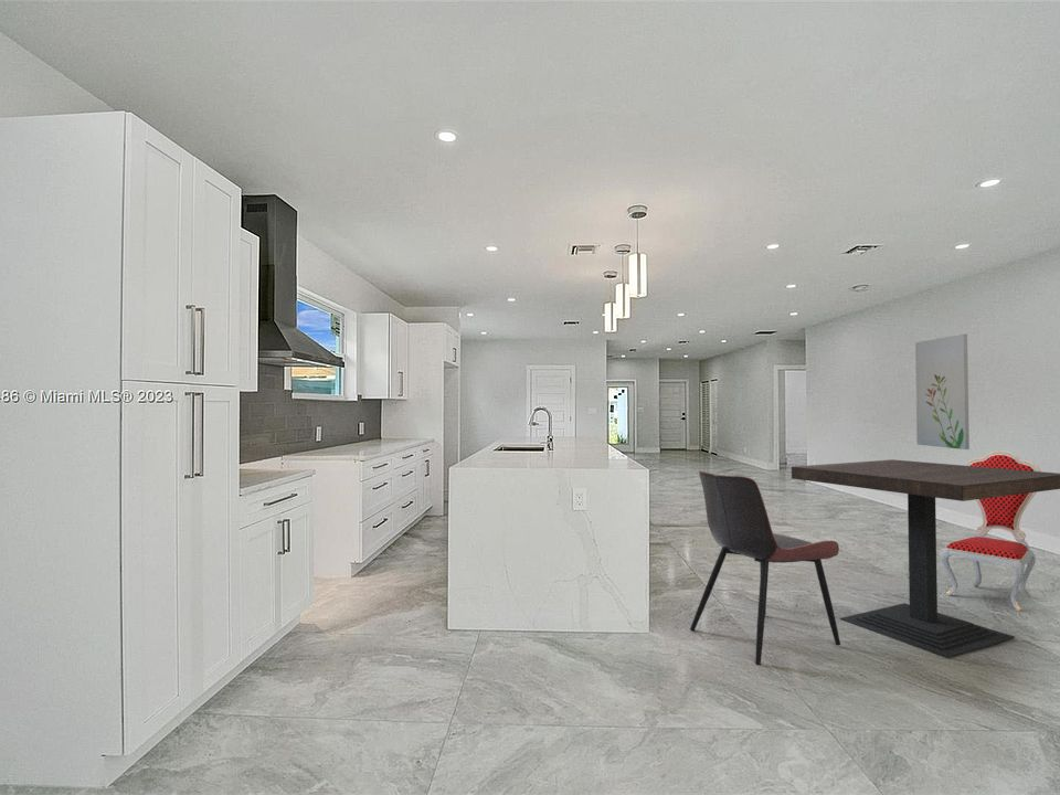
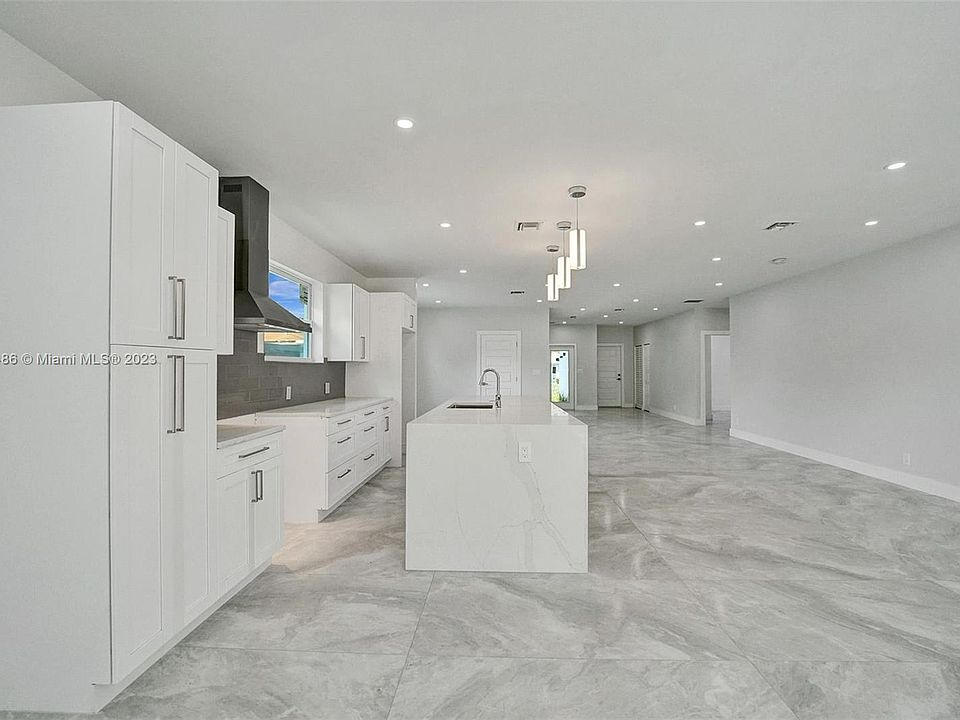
- dining chair (992, 523)
- dining table (922, 549)
- dining chair (761, 553)
- wall art (940, 392)
